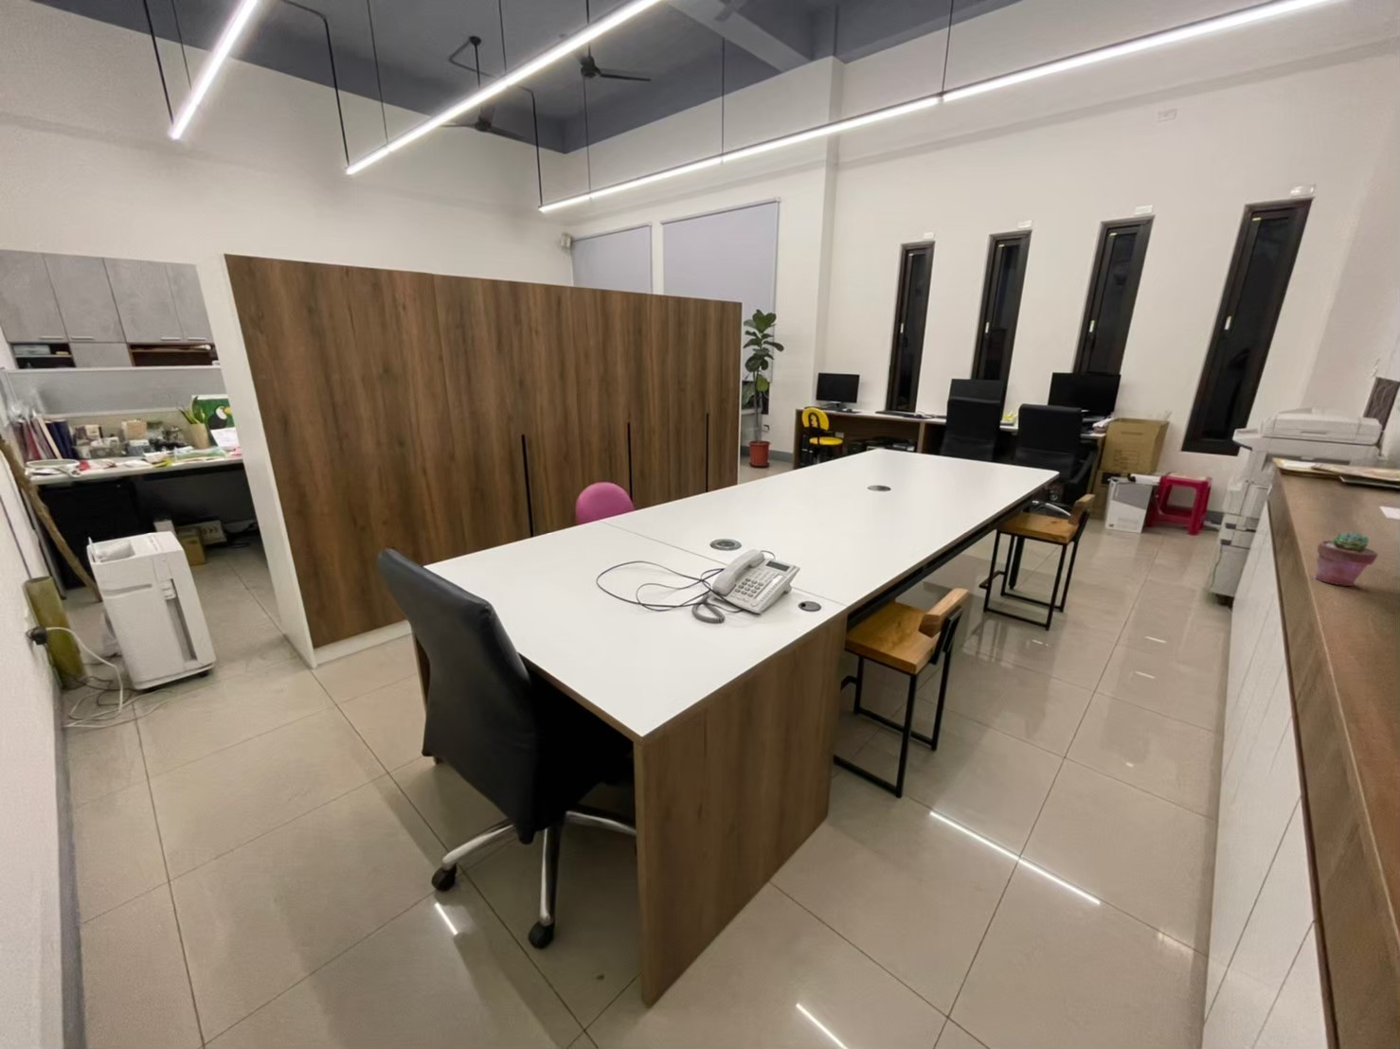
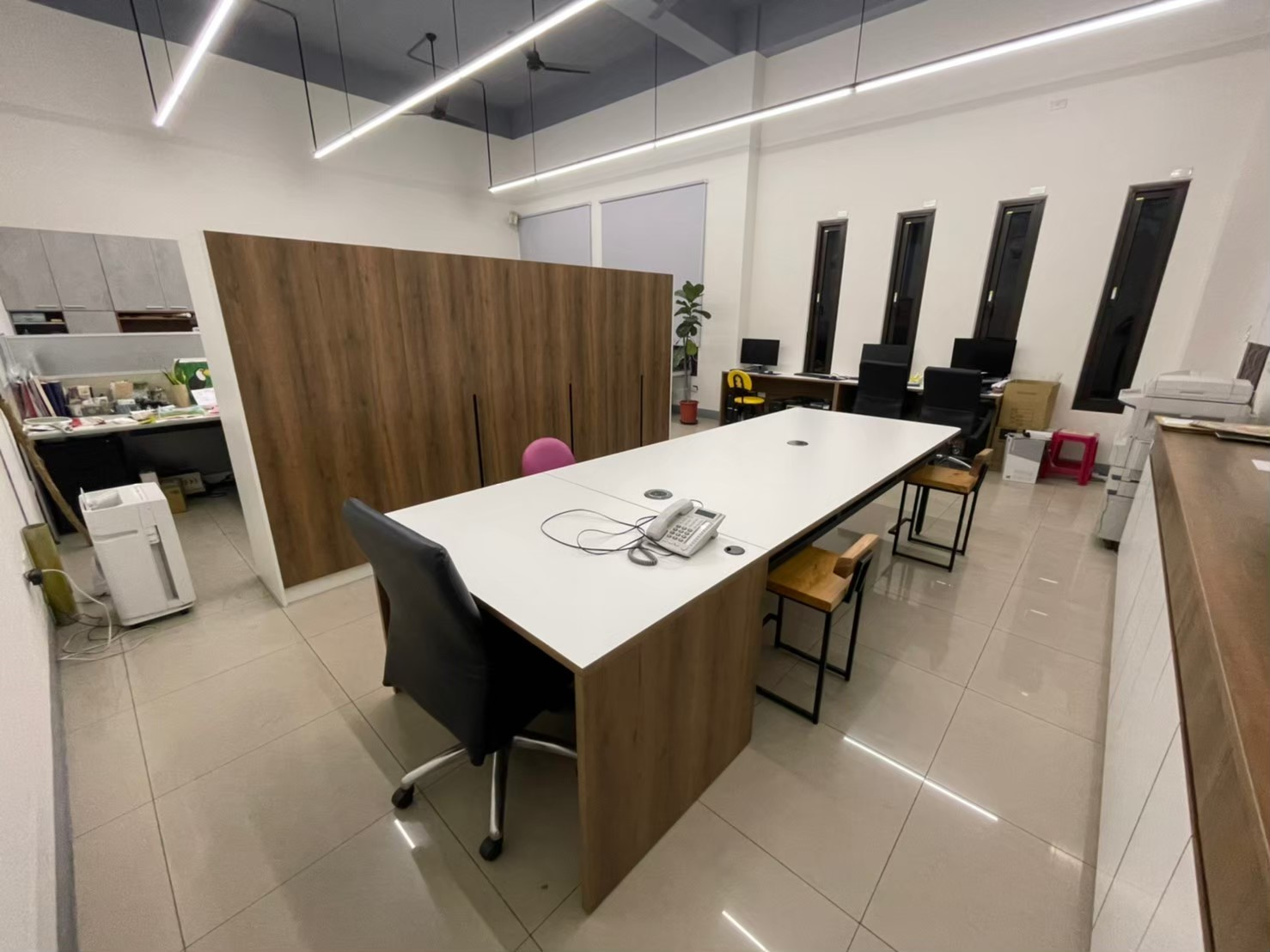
- potted succulent (1344, 556)
